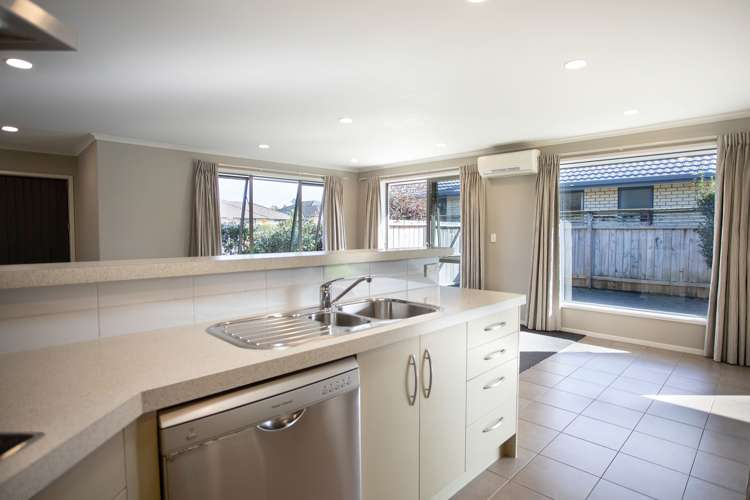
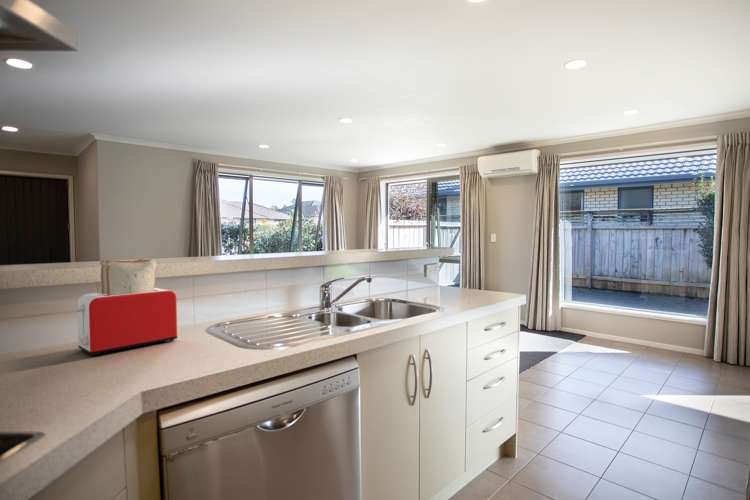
+ toaster (125, 302)
